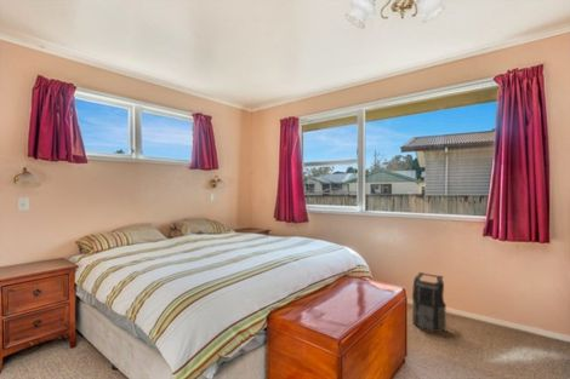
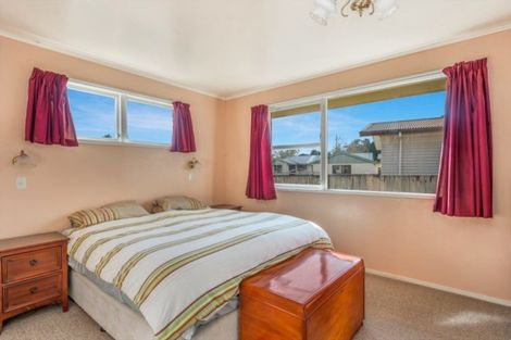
- backpack (427, 302)
